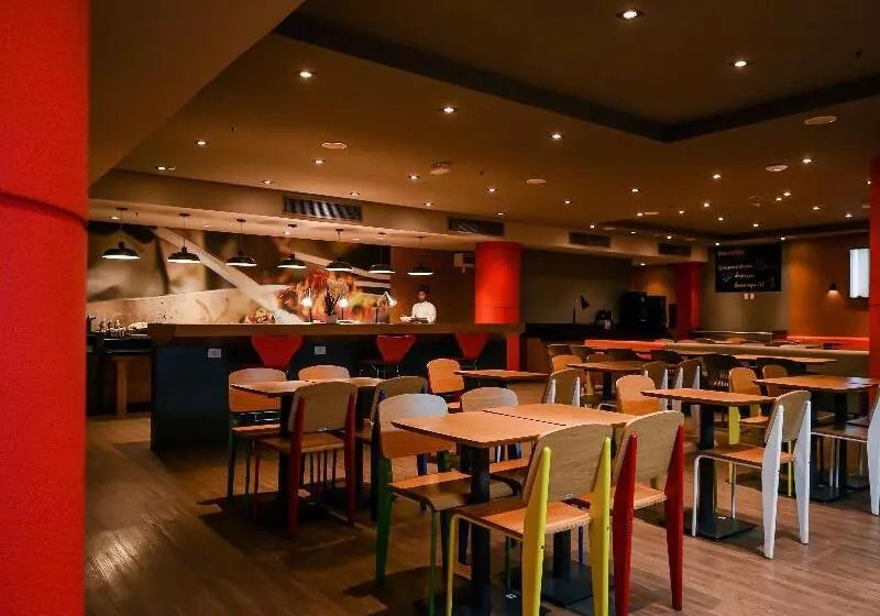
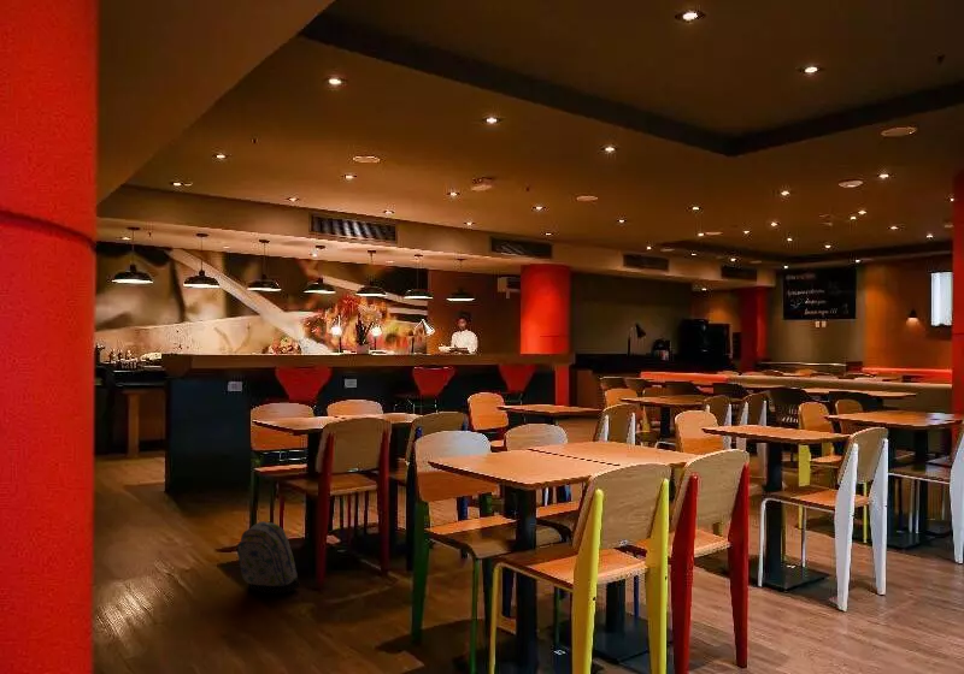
+ backpack (265, 556)
